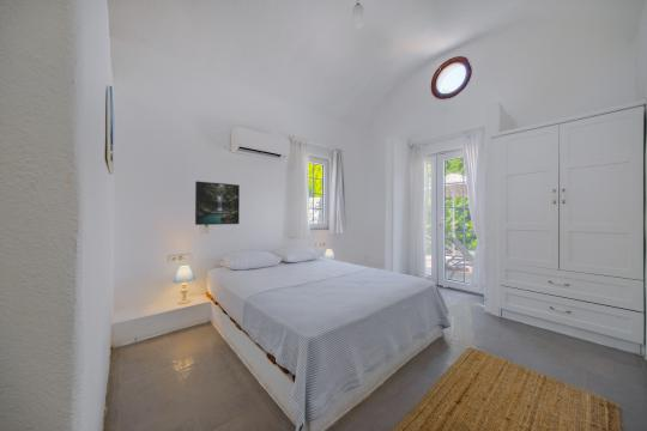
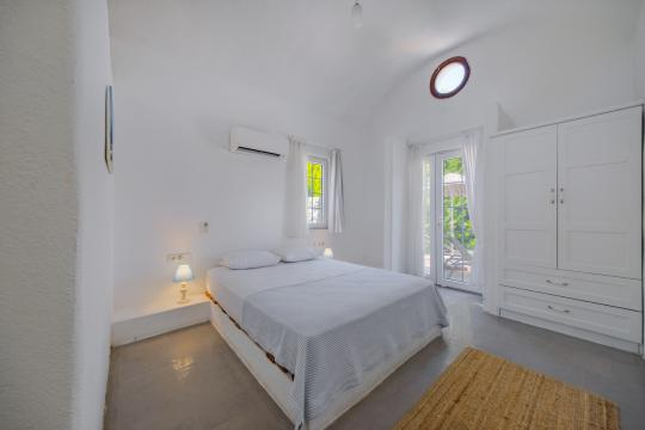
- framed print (218, 204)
